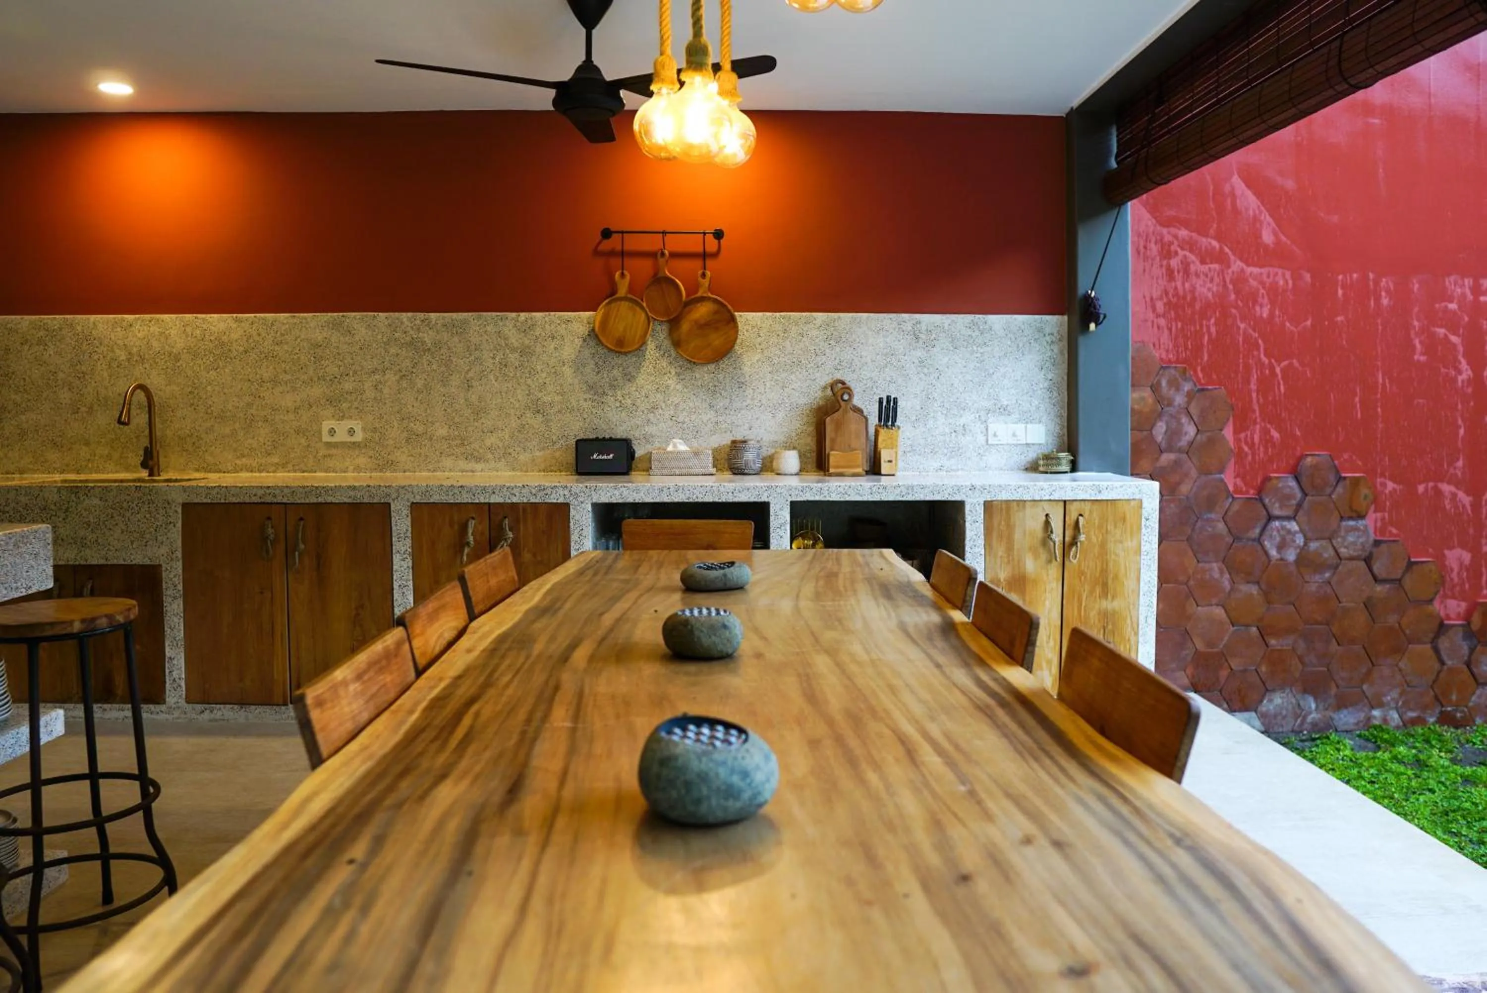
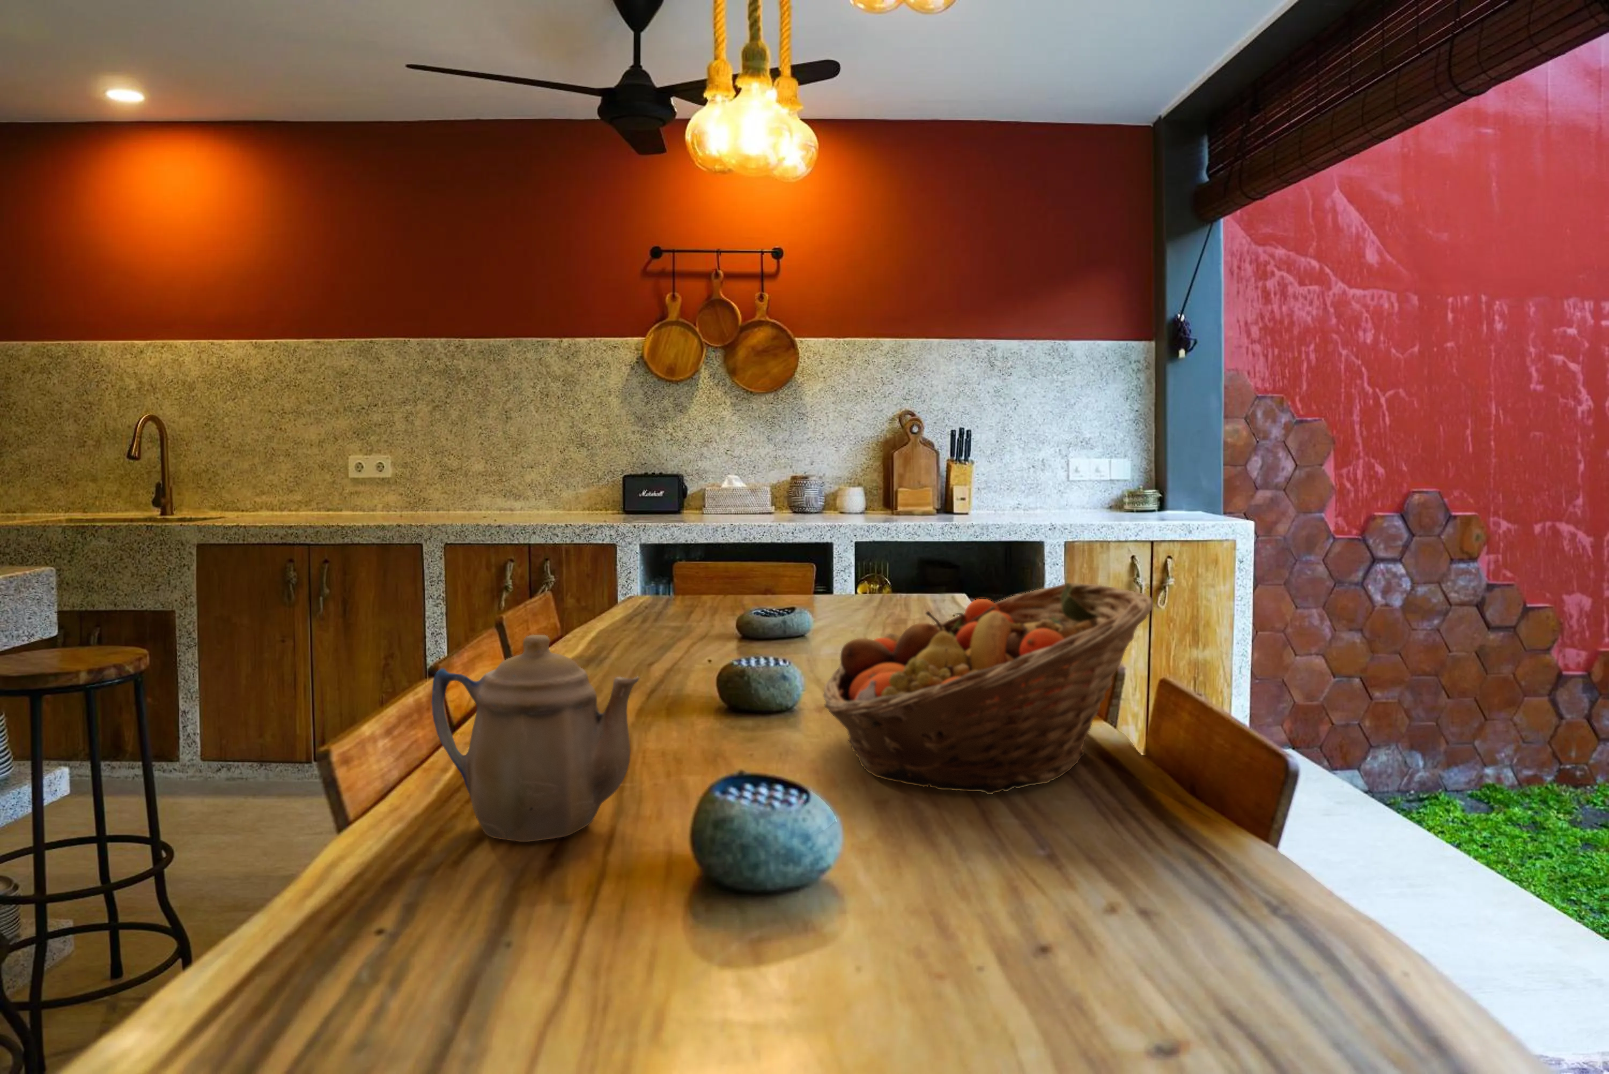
+ teapot (536, 730)
+ fruit basket (981, 672)
